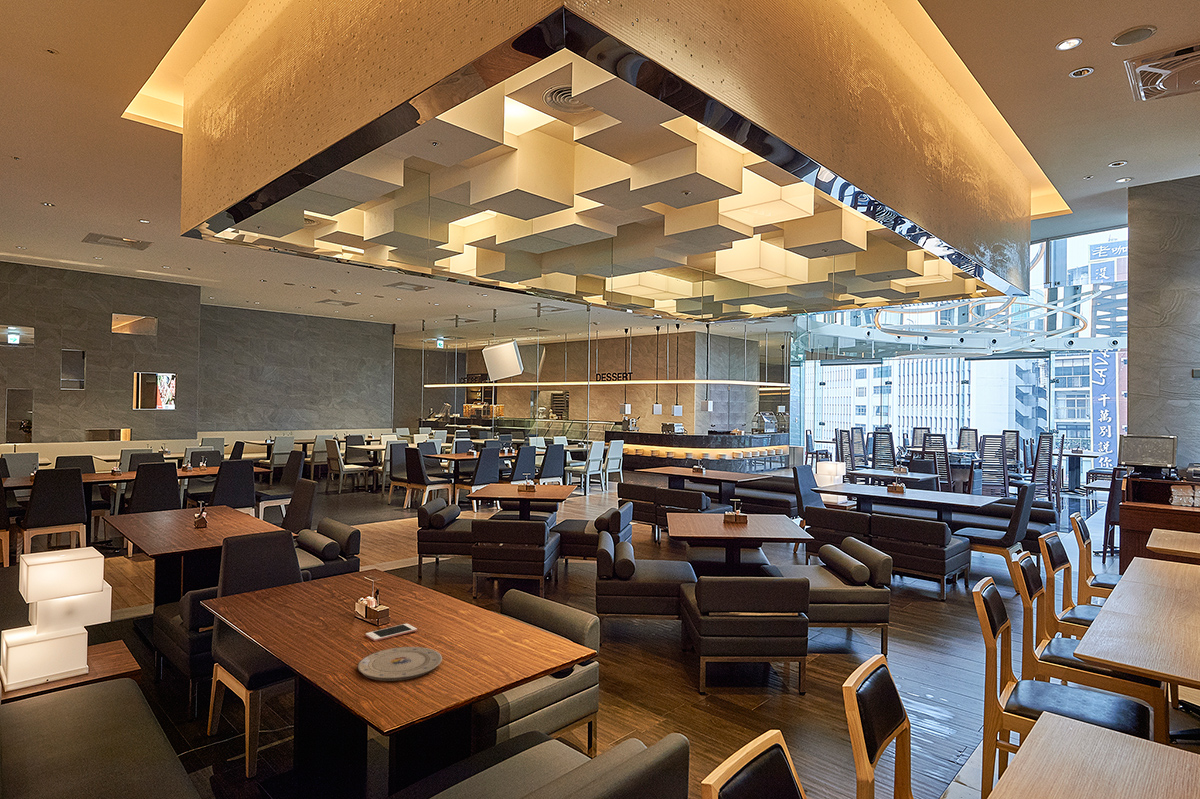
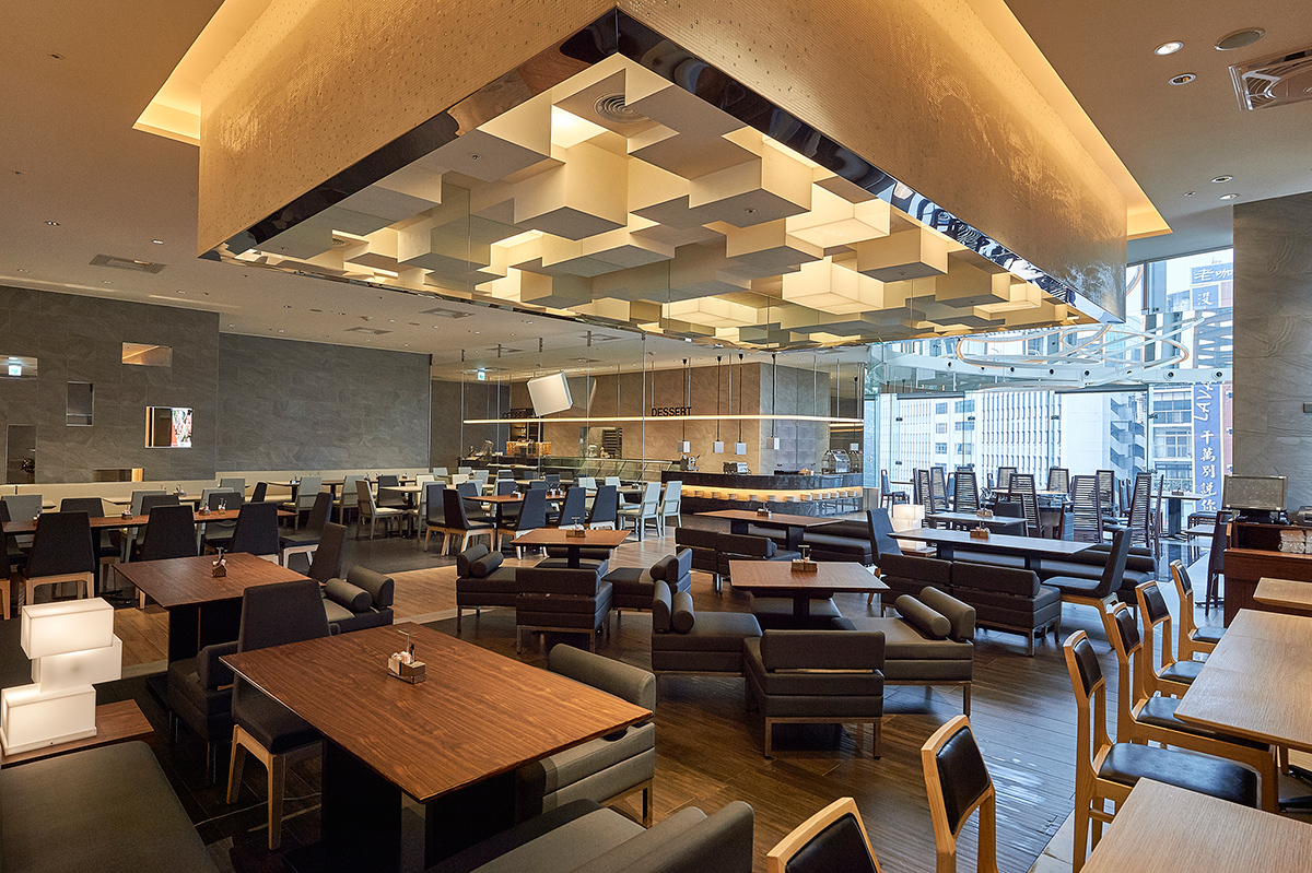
- plate (400, 663)
- cell phone (391, 632)
